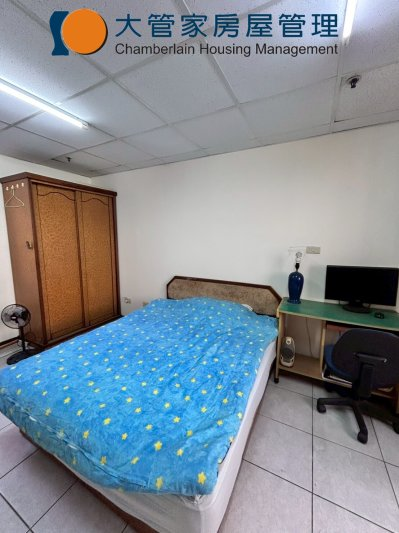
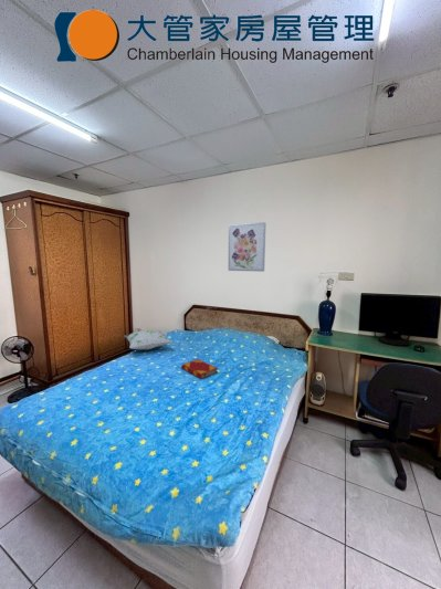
+ decorative pillow (146, 338)
+ hardback book (199, 368)
+ wall art (245, 248)
